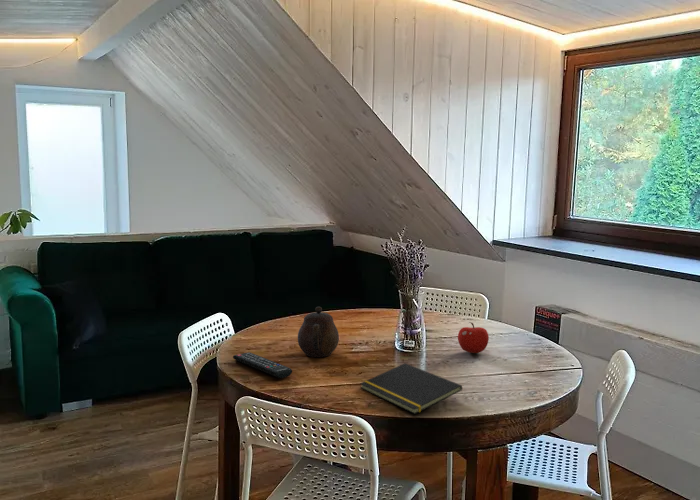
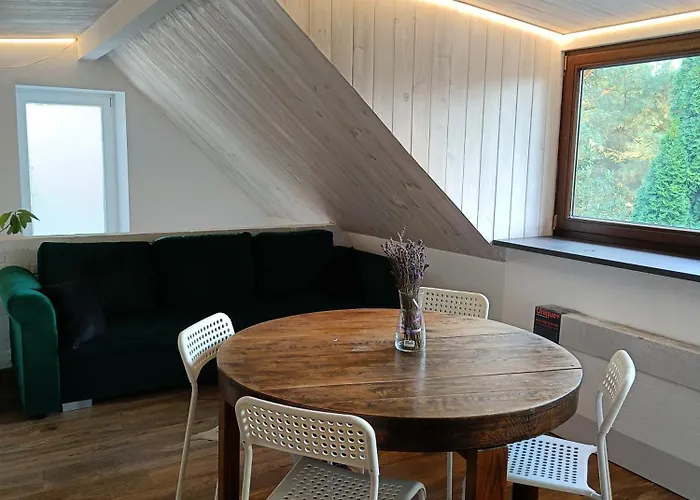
- remote control (261, 364)
- fruit (473, 337)
- notepad (409, 386)
- teapot (317, 330)
